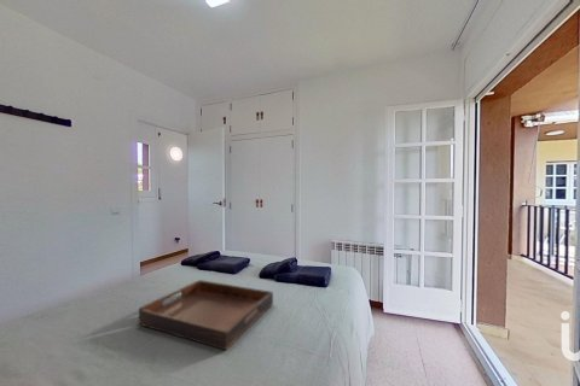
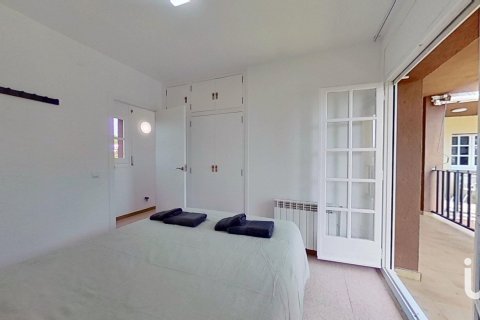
- serving tray (209, 306)
